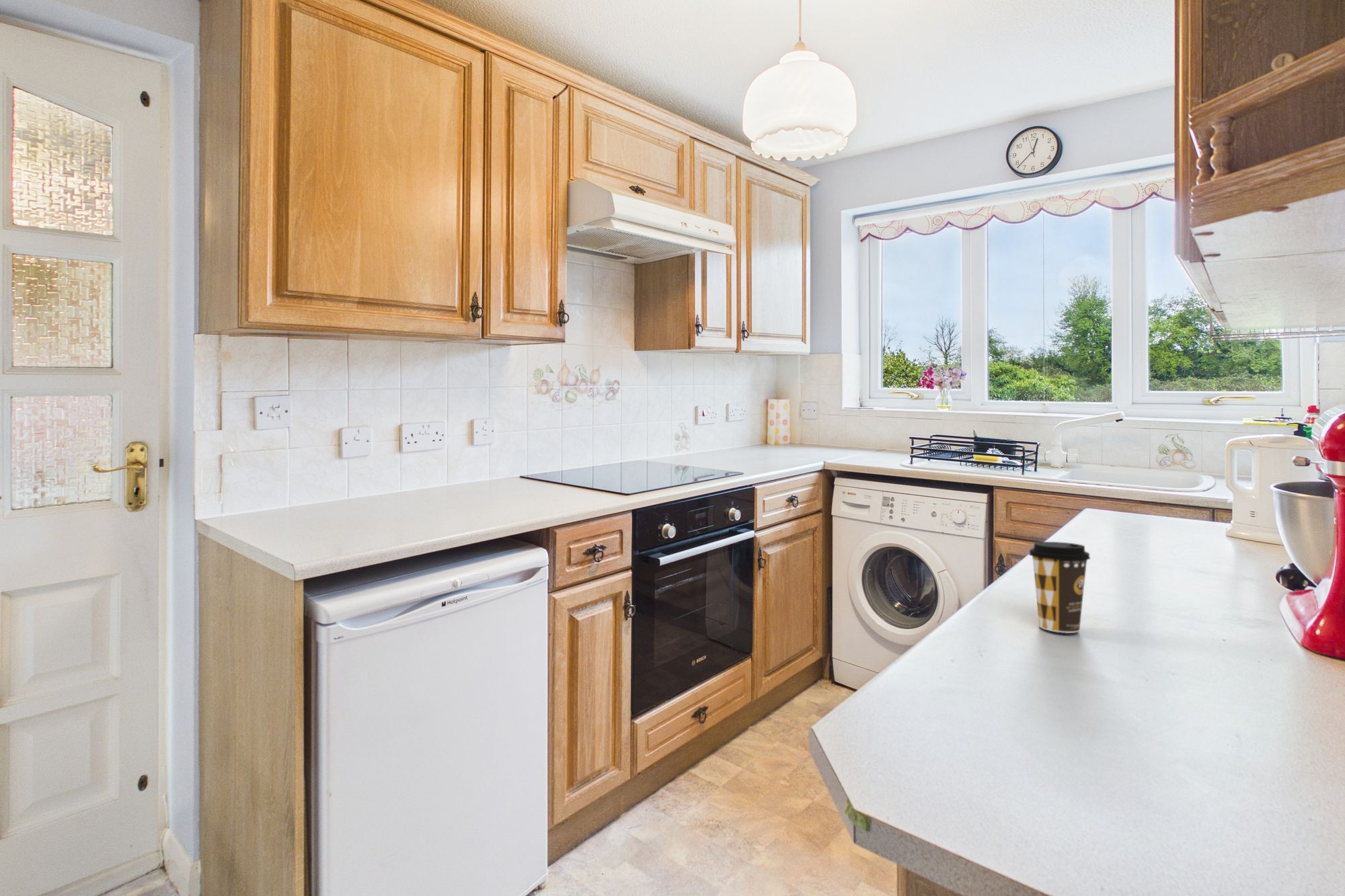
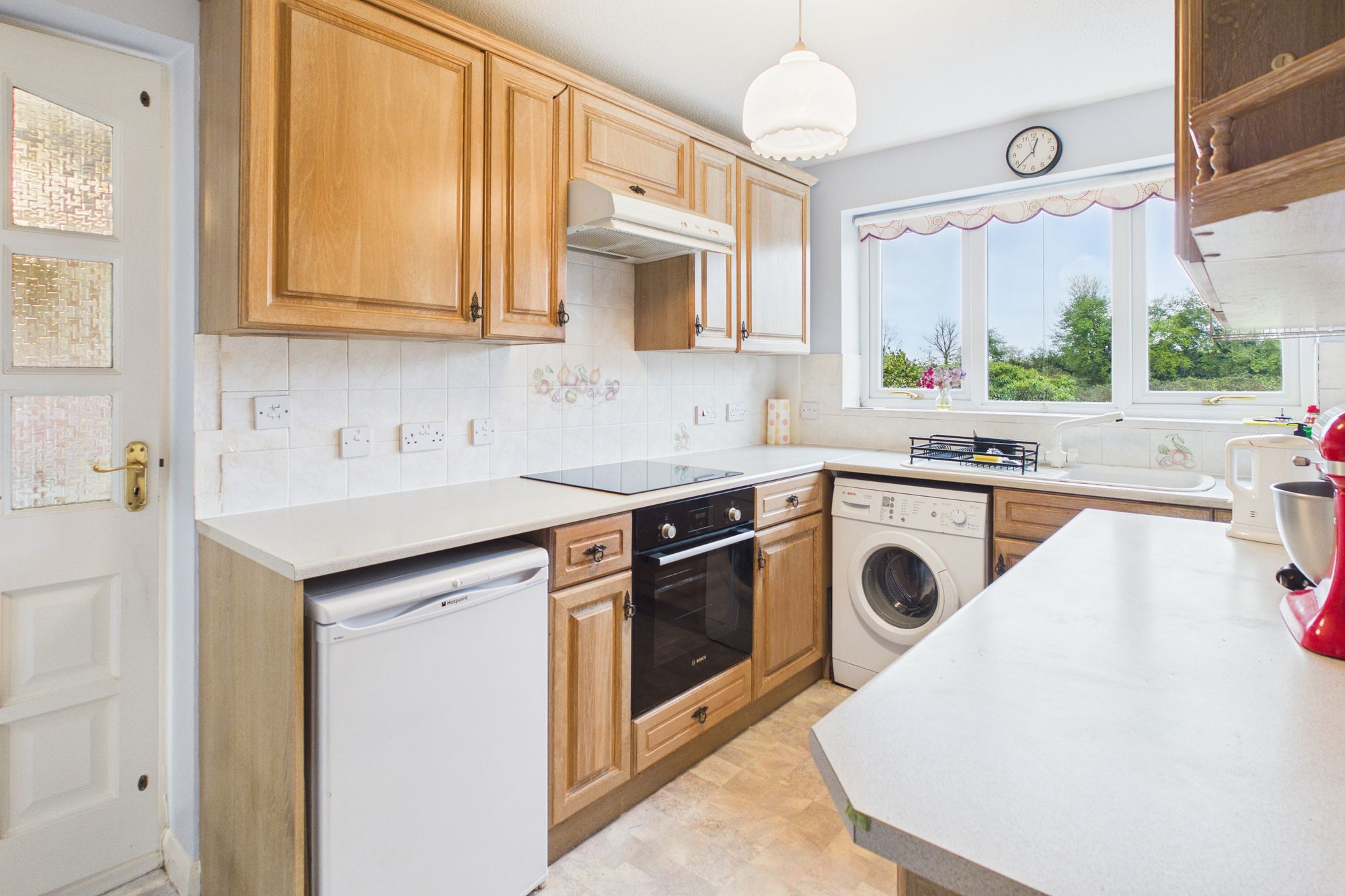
- coffee cup (1059, 586)
